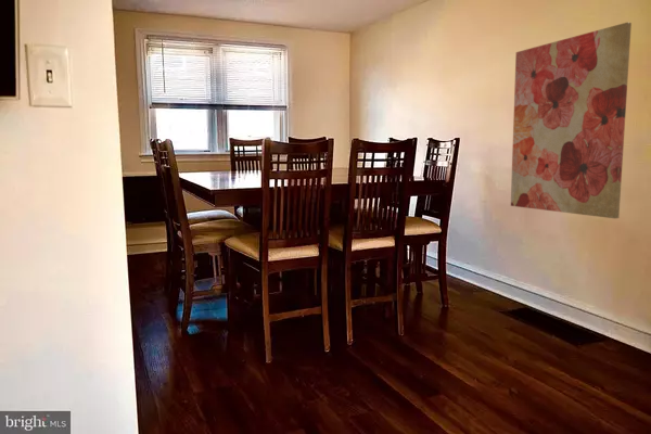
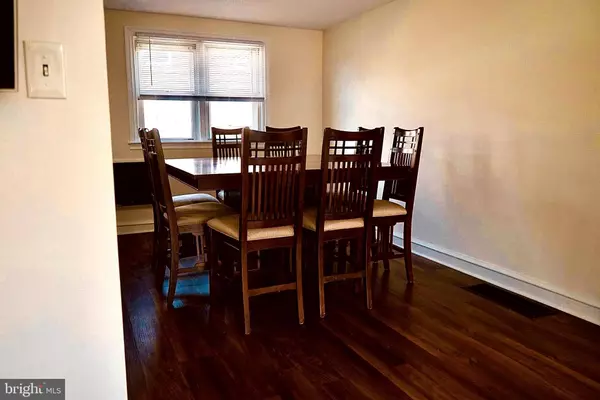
- wall art (562, 127)
